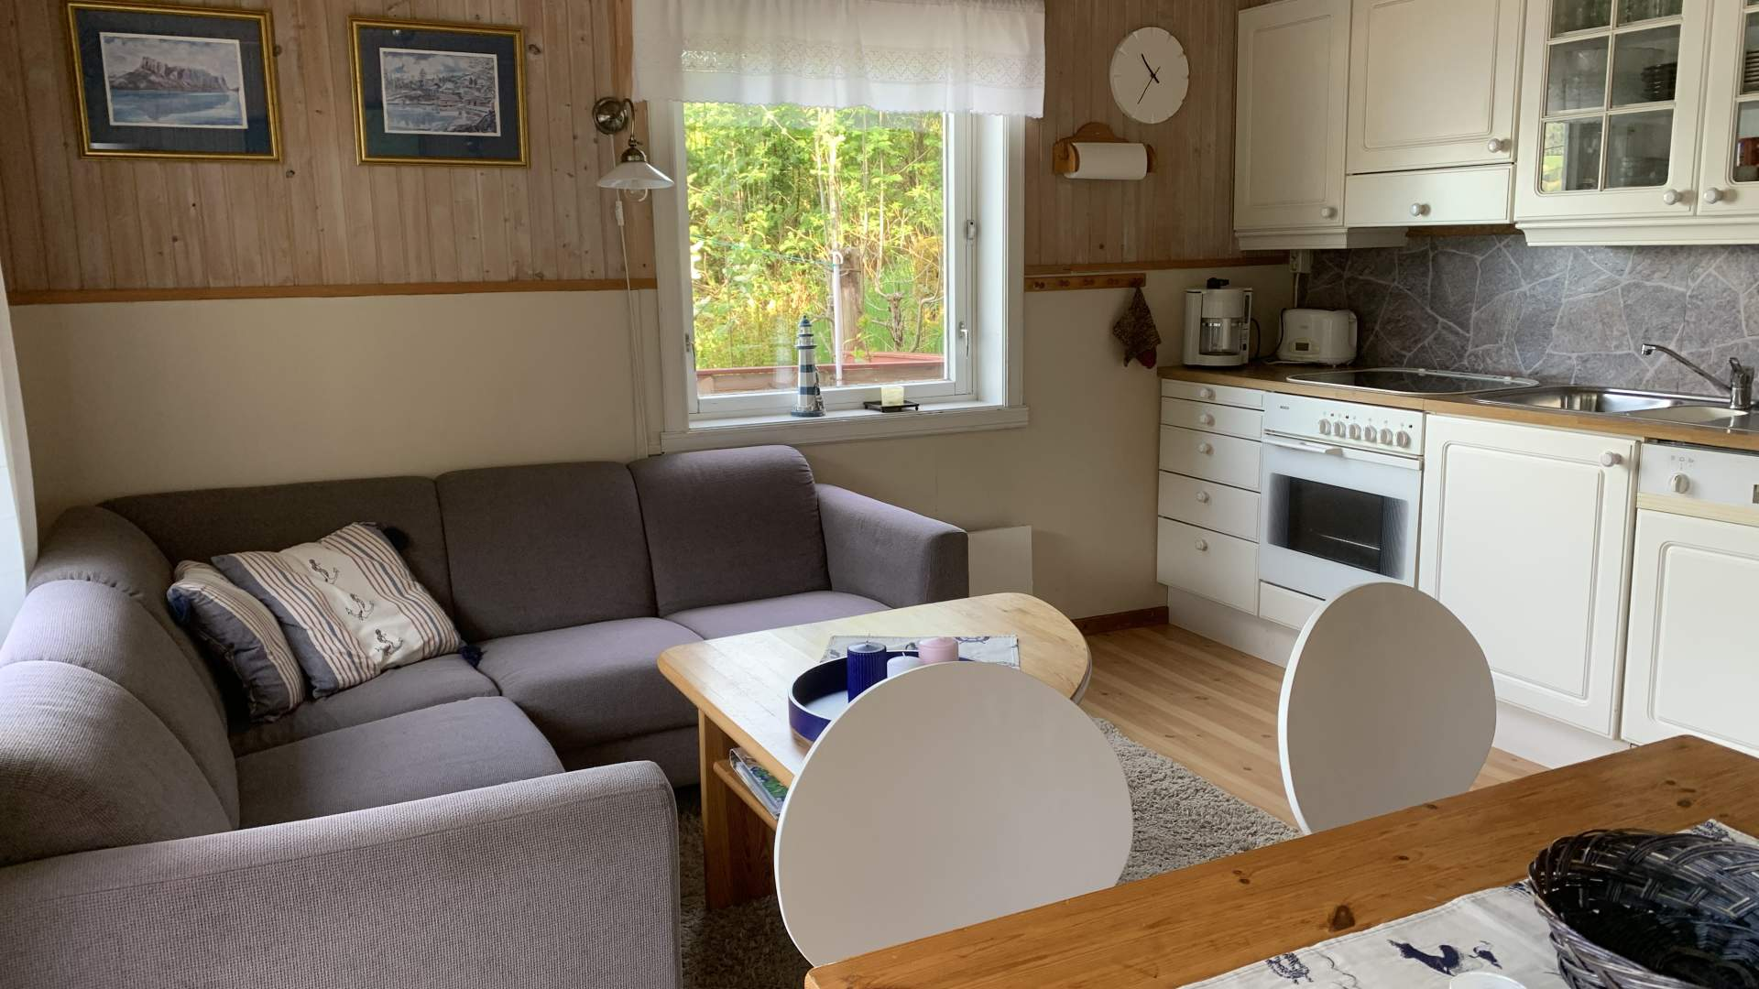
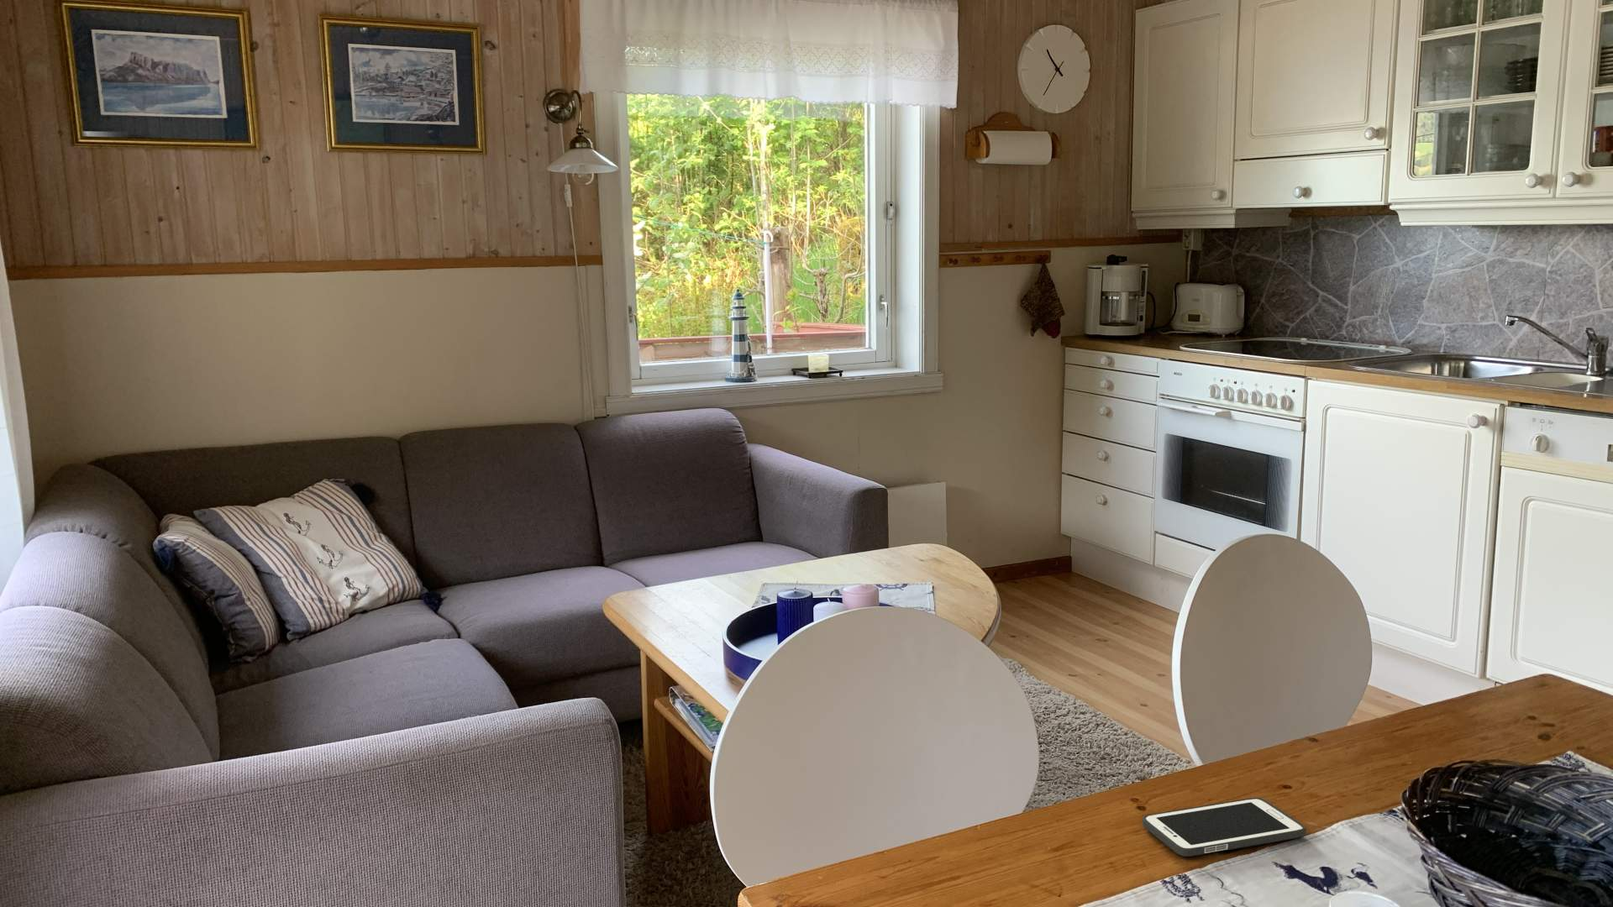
+ cell phone (1222, 826)
